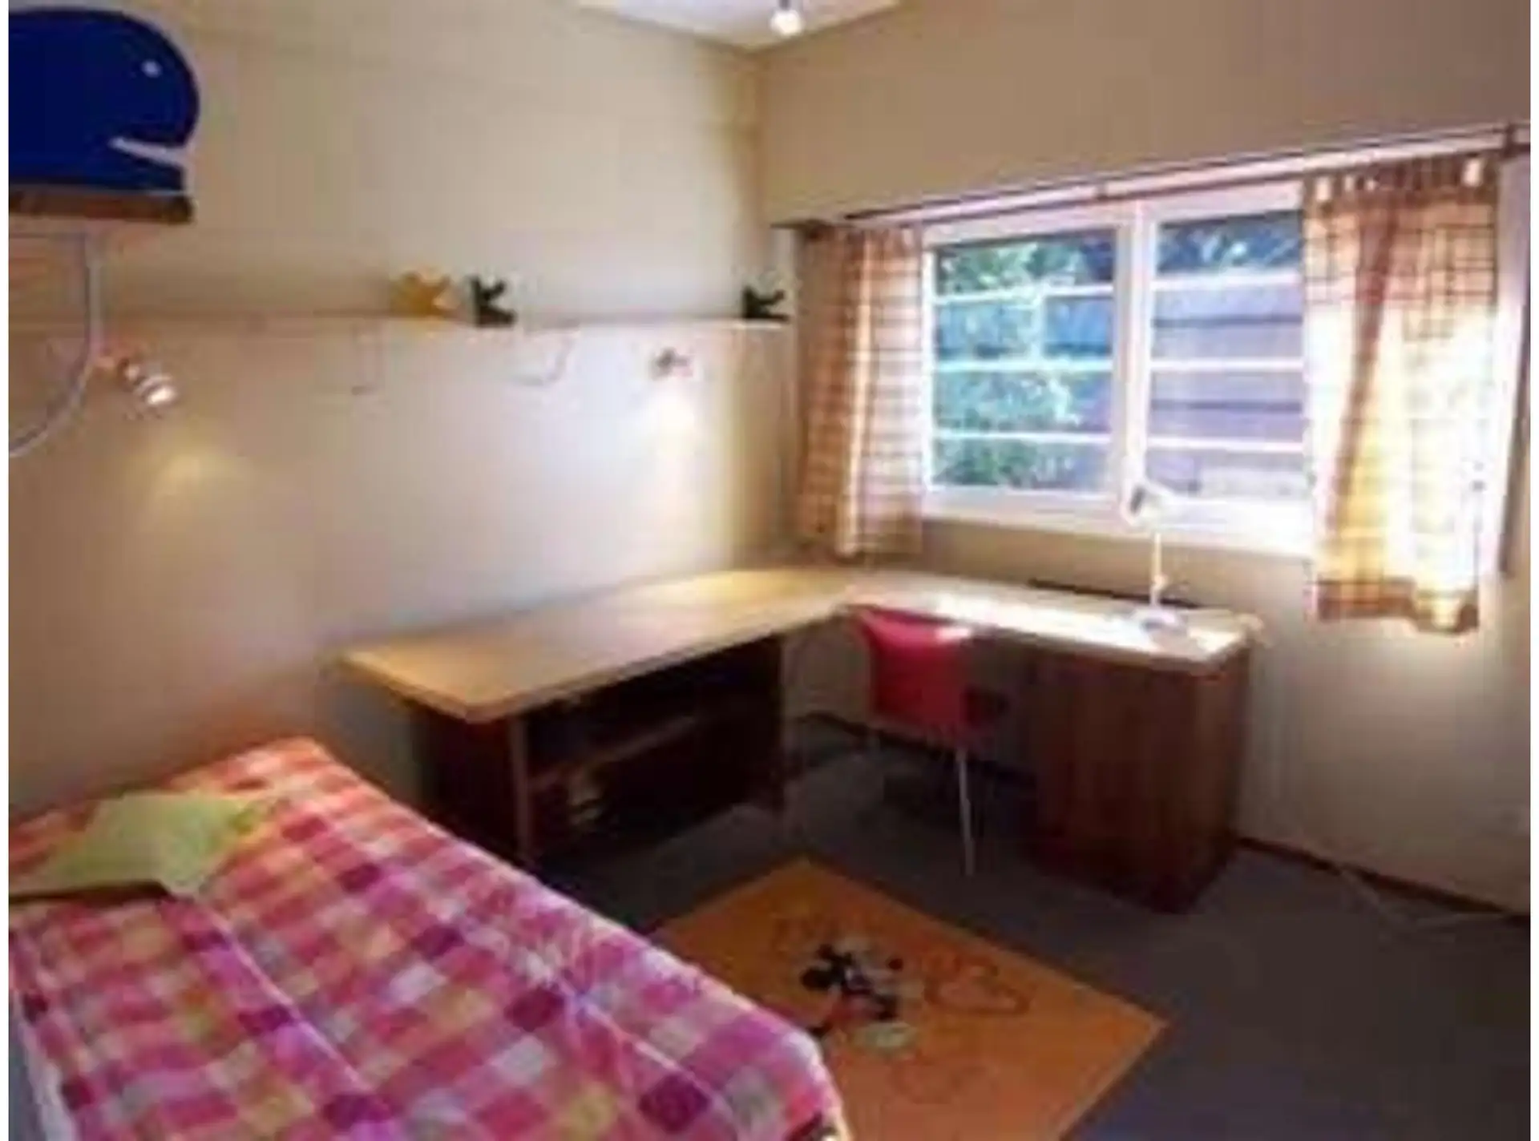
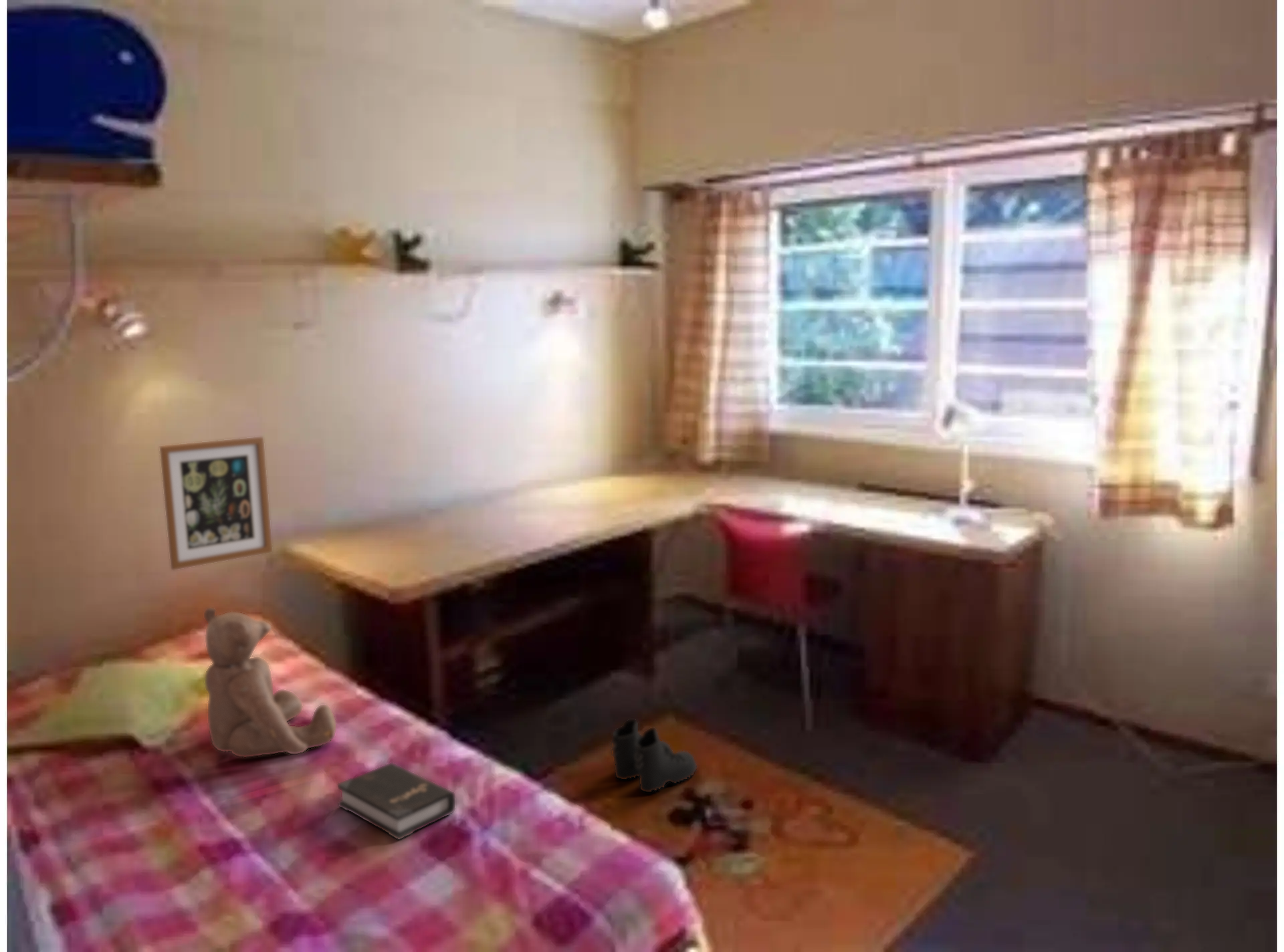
+ boots (653, 747)
+ teddy bear (264, 674)
+ wall art (218, 501)
+ hardback book (396, 798)
